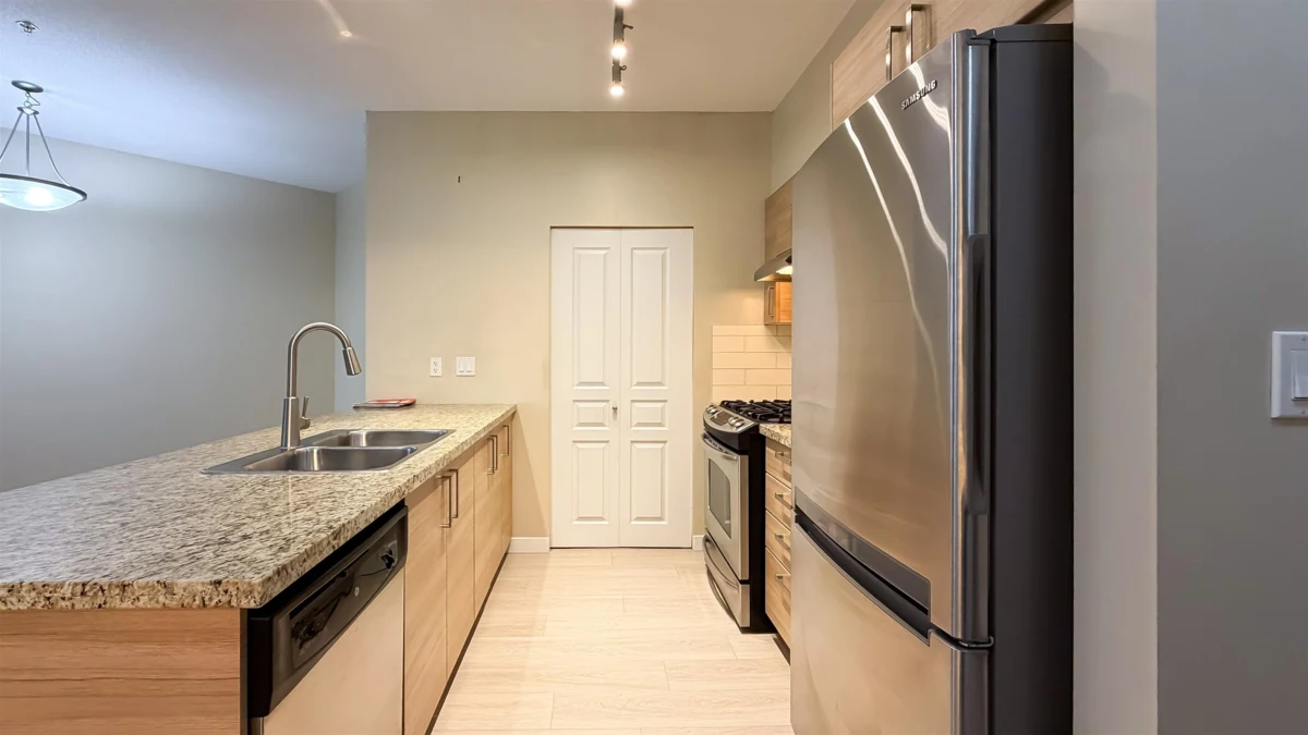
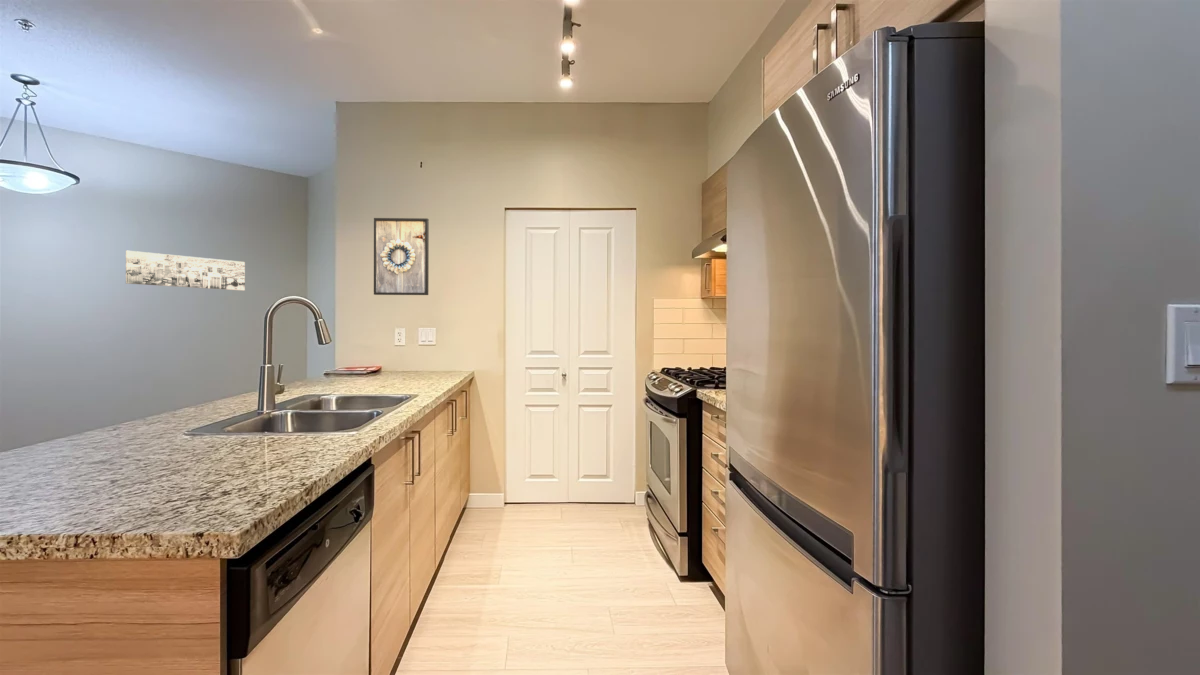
+ wall art (189, 272)
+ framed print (401, 256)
